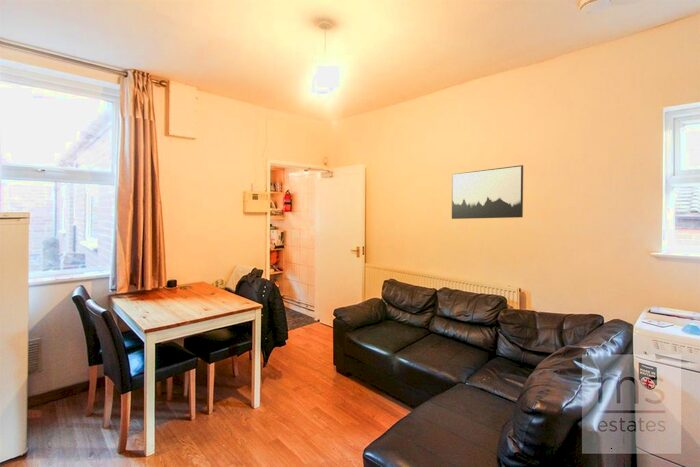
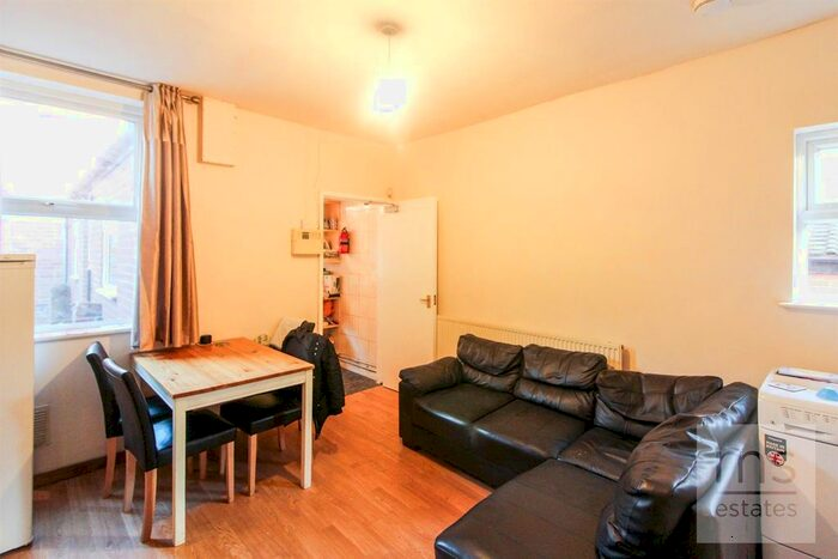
- wall art (484, 194)
